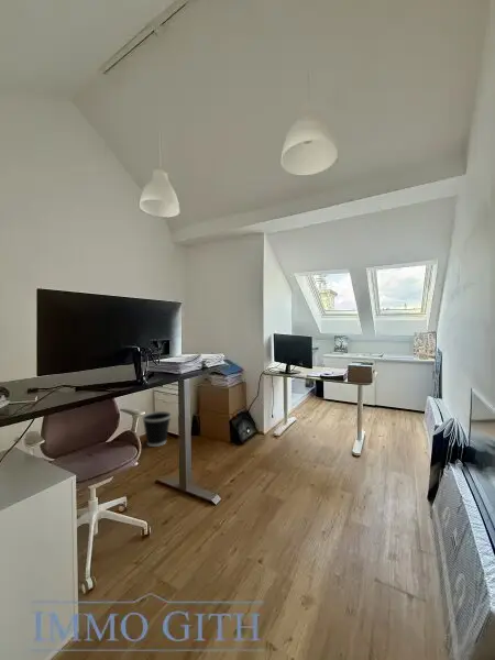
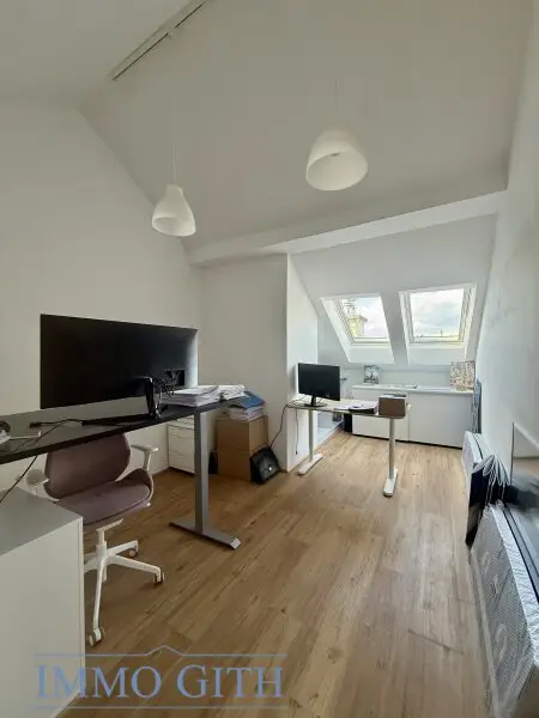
- wastebasket (156, 429)
